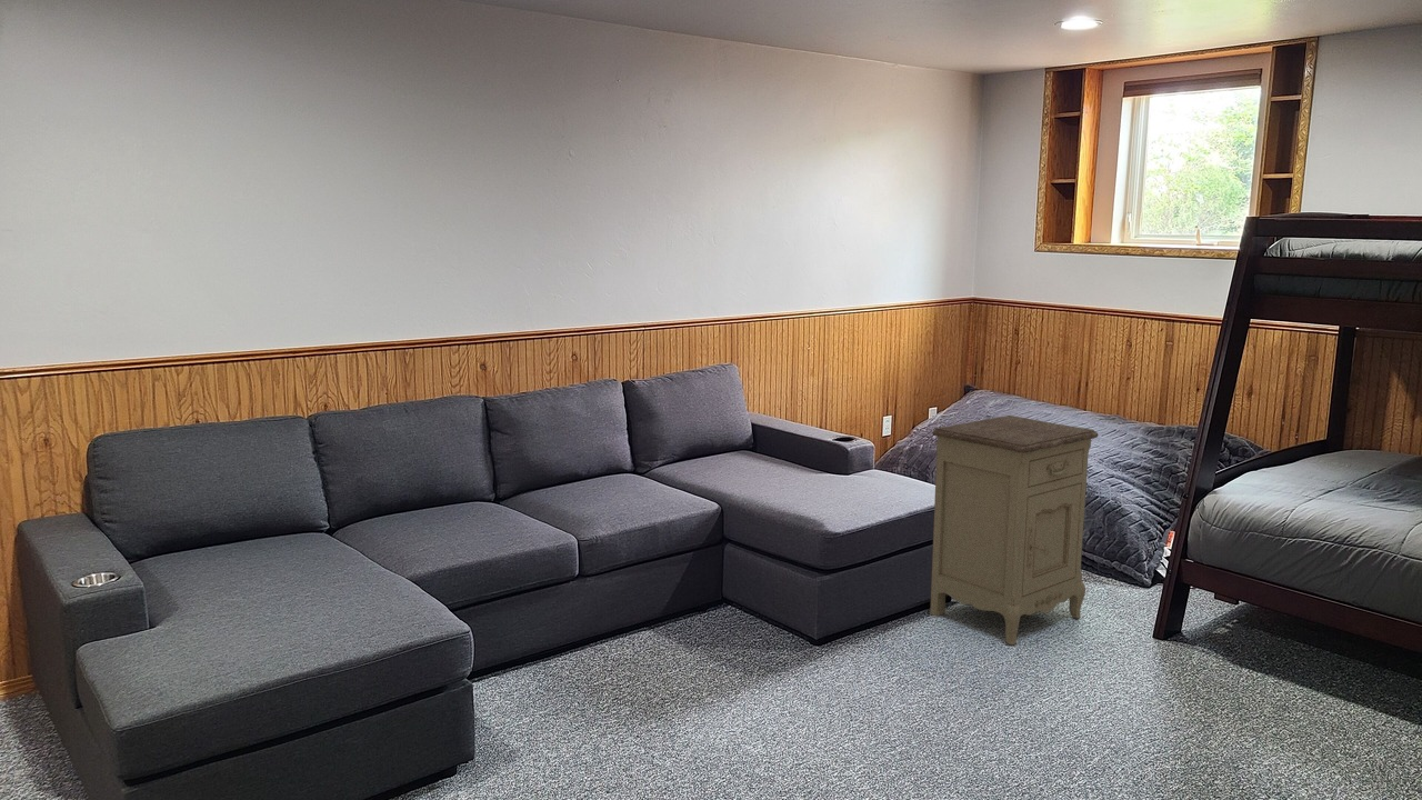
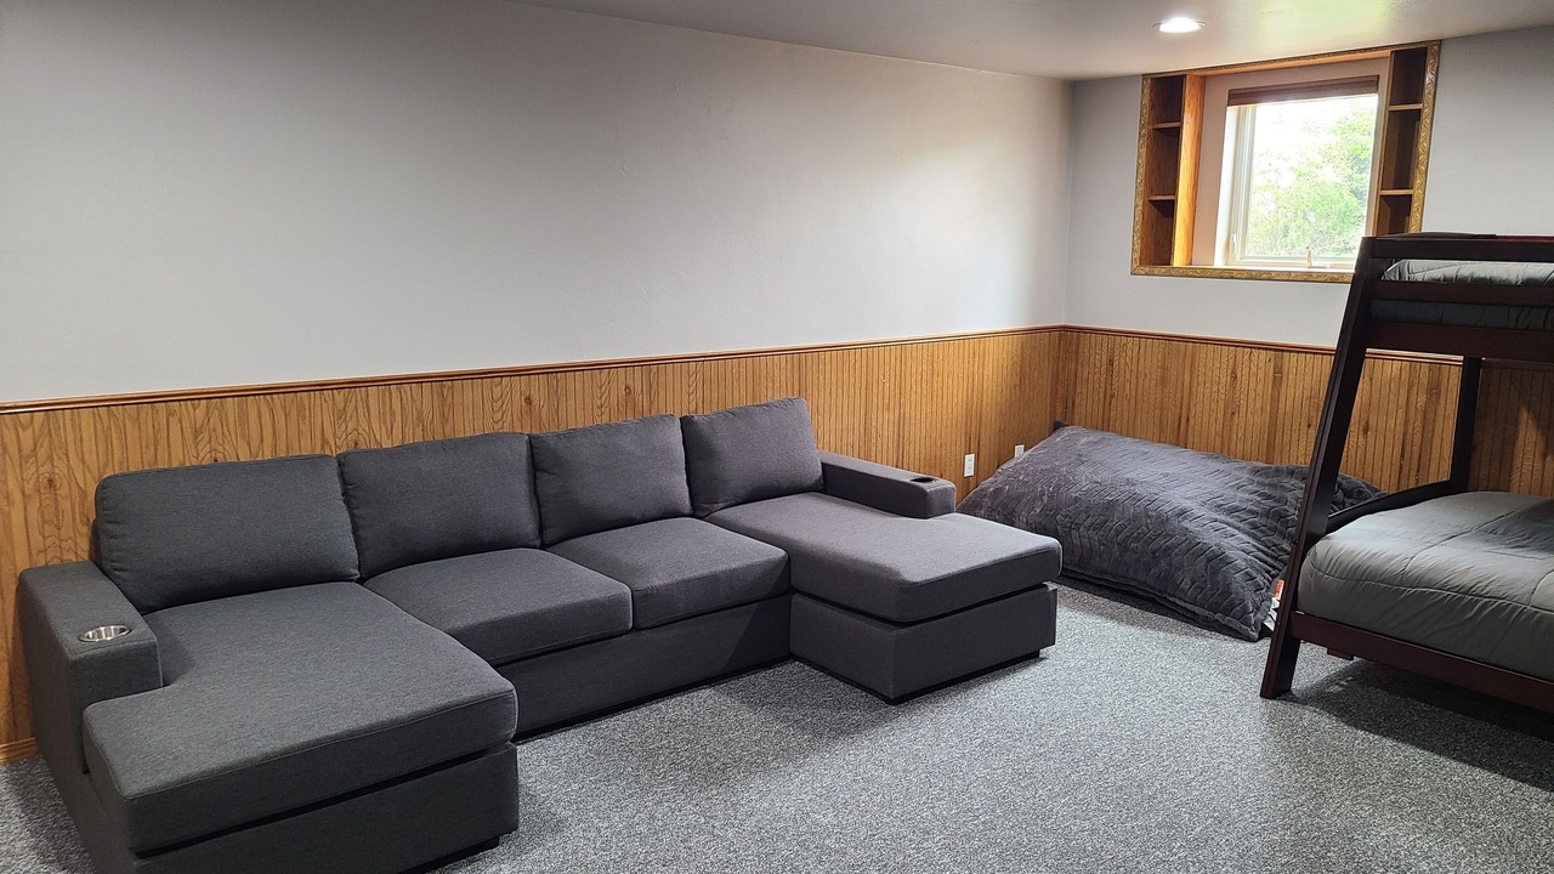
- nightstand (1018, 526)
